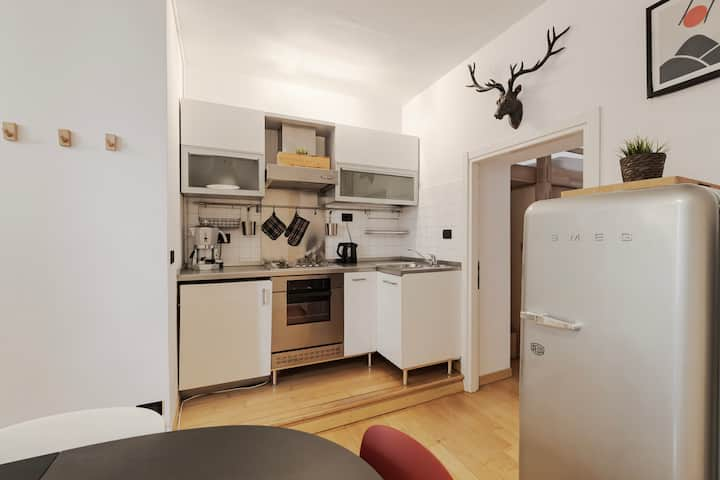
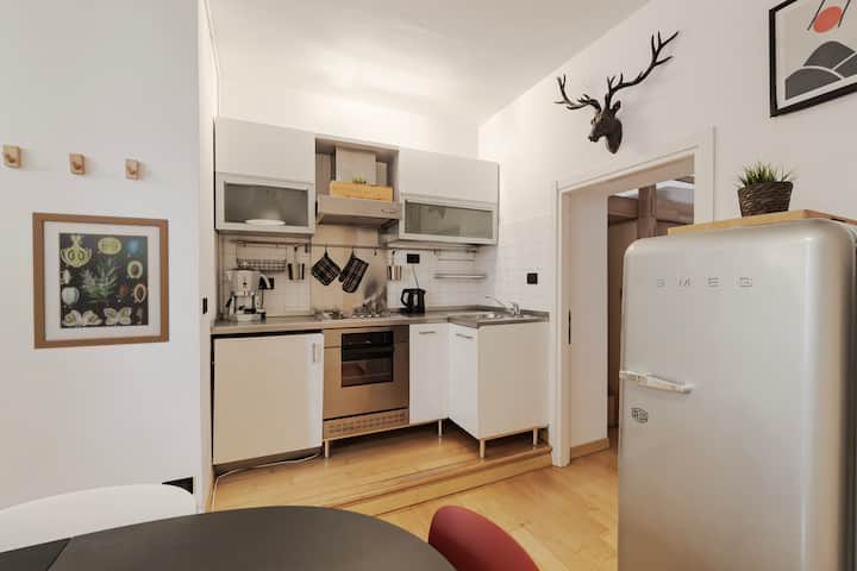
+ wall art (105, 281)
